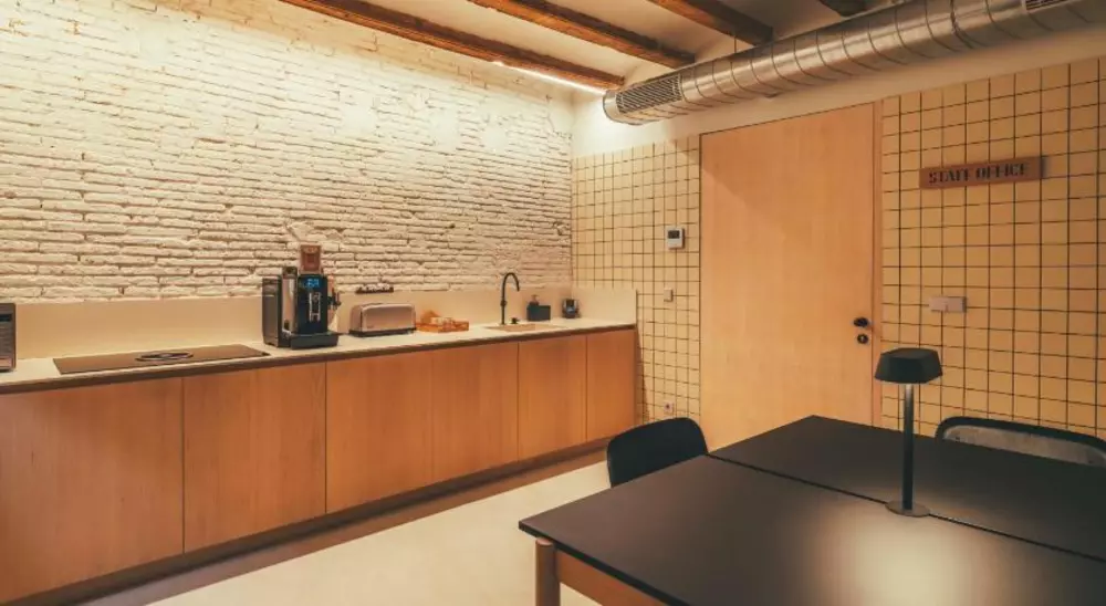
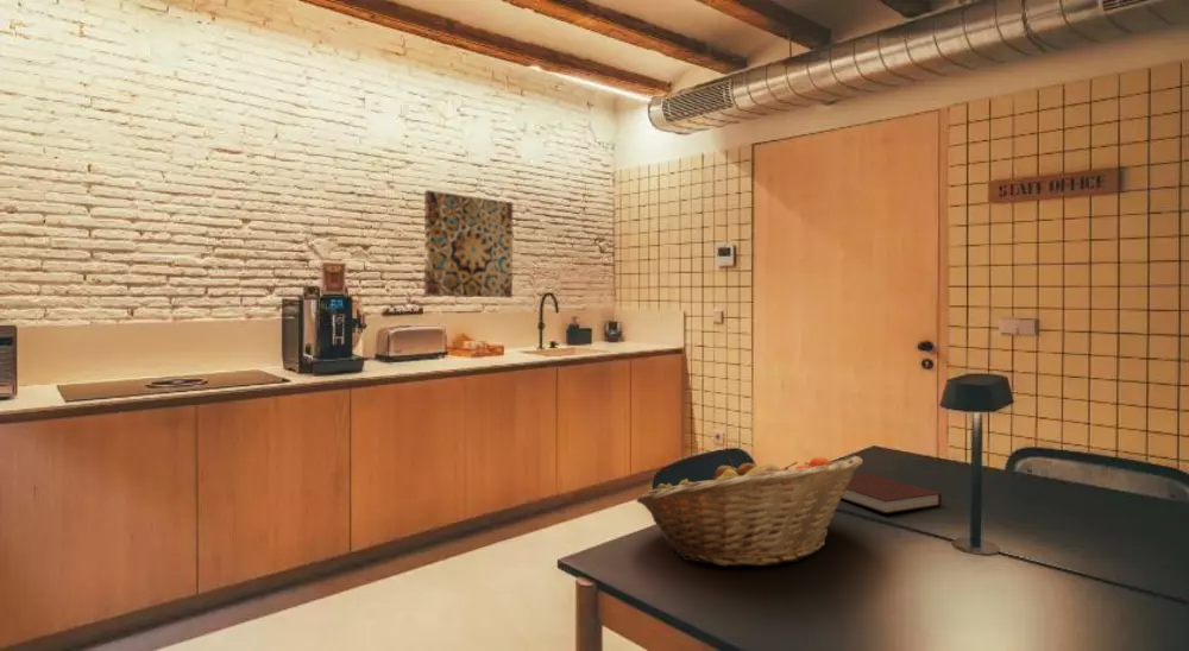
+ notebook (874, 491)
+ fruit basket (751, 498)
+ wall art (470, 246)
